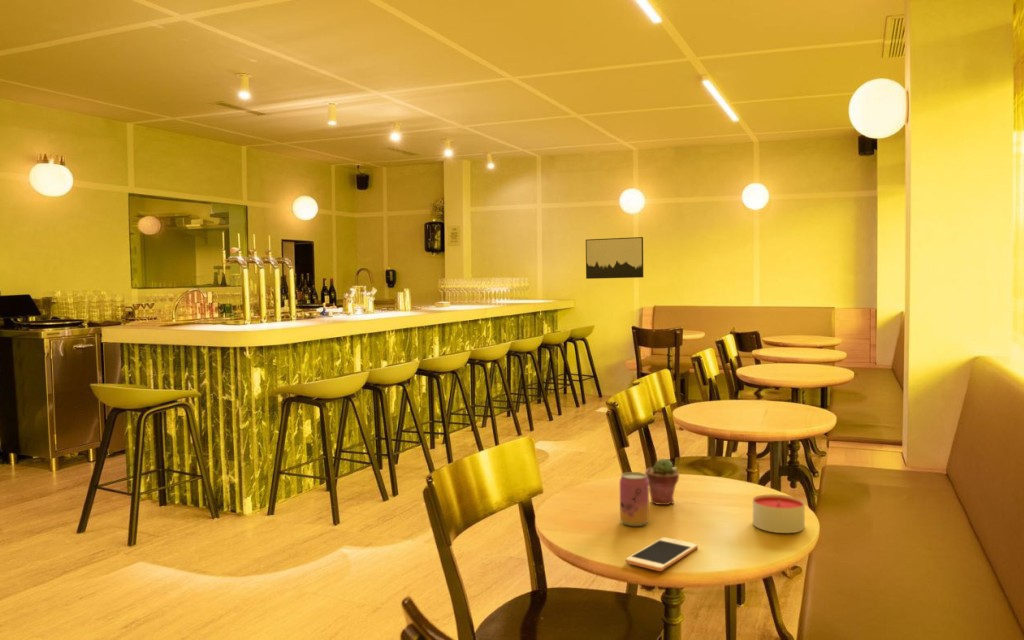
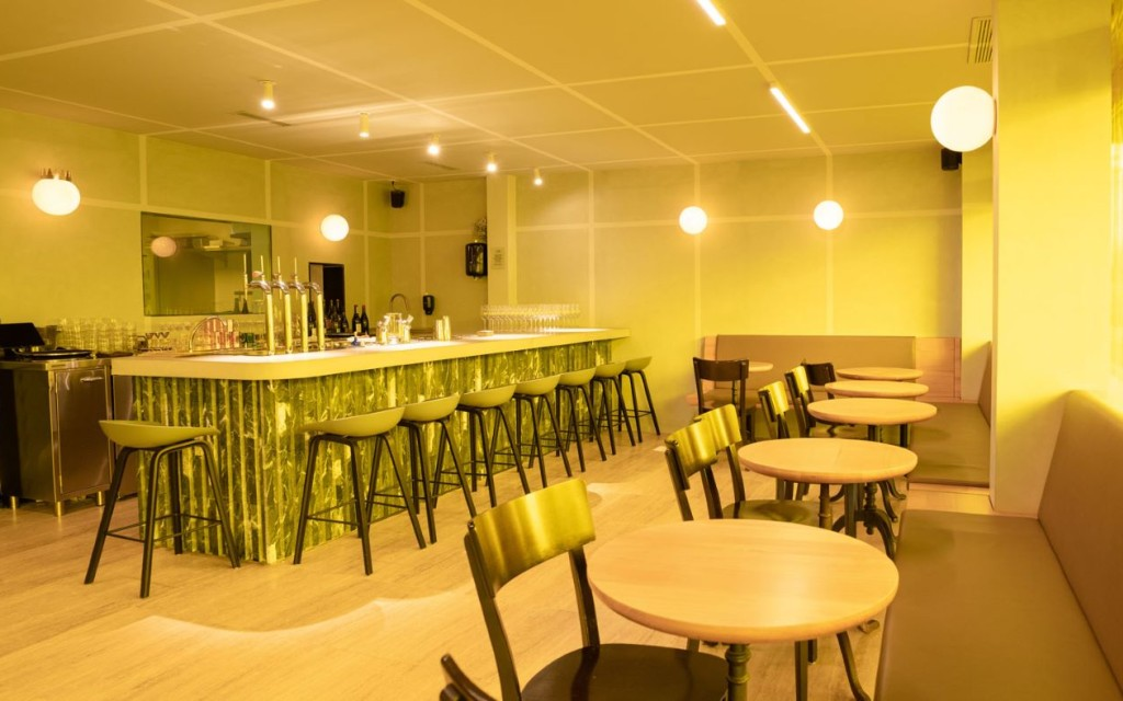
- cell phone (662, 553)
- wall art (614, 258)
- candle (778, 512)
- beer can (634, 498)
- potted succulent (662, 480)
